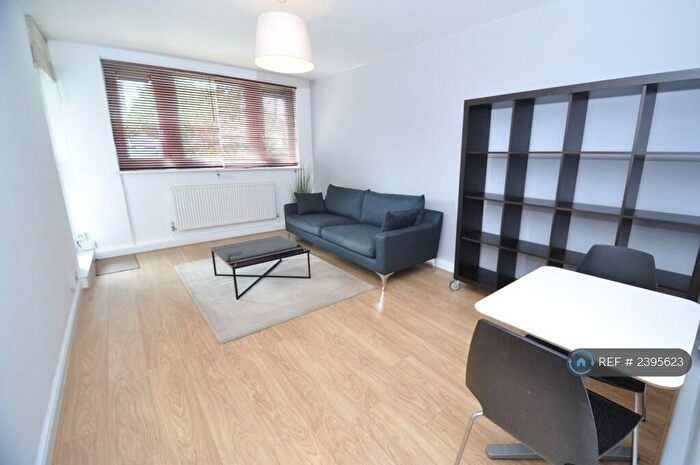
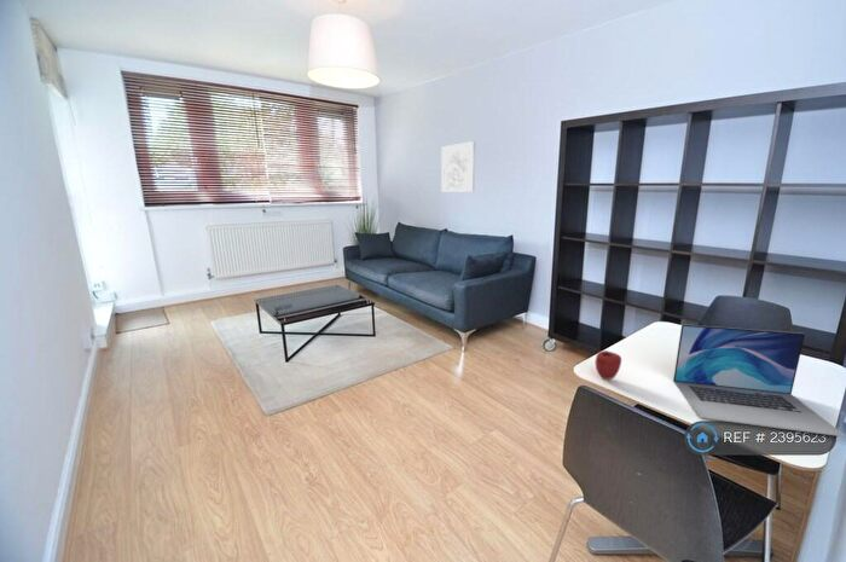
+ laptop (754, 373)
+ wall art (457, 168)
+ apple (607, 364)
